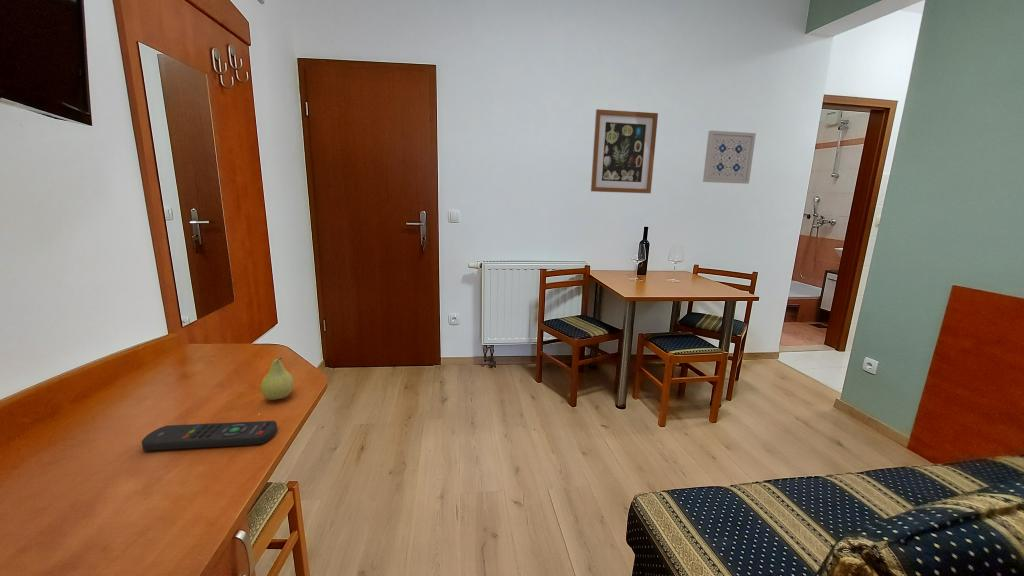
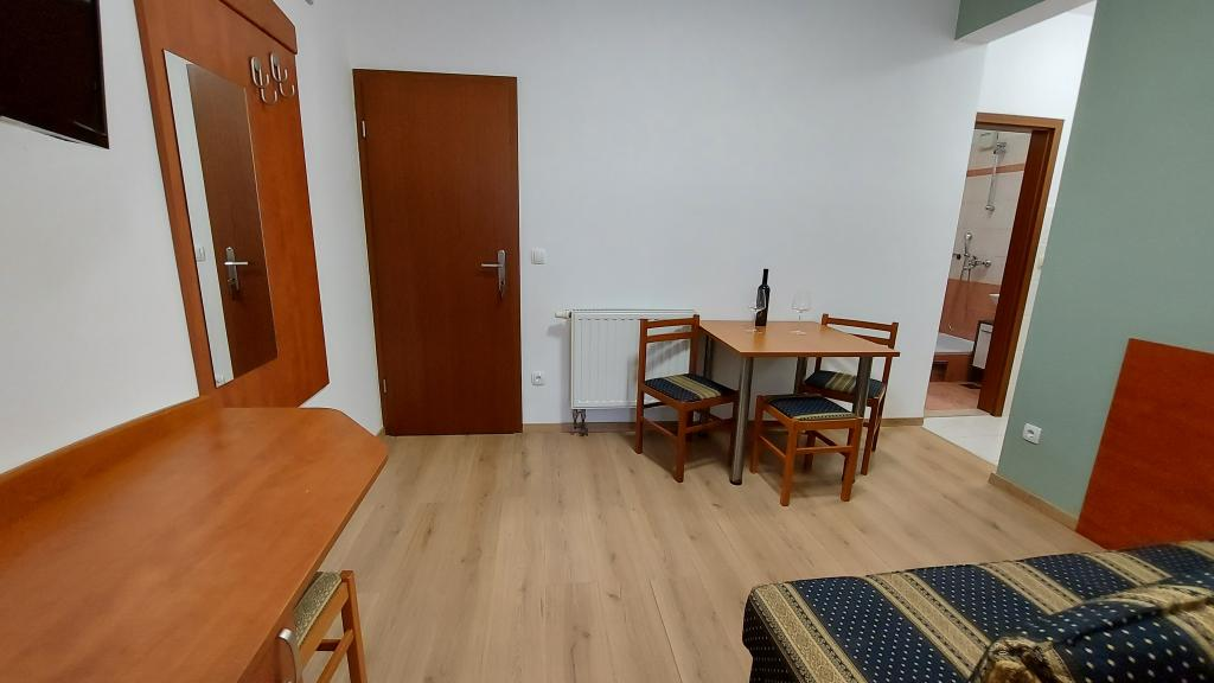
- wall art (729, 157)
- remote control (212, 434)
- fruit (277, 375)
- wall art (624, 152)
